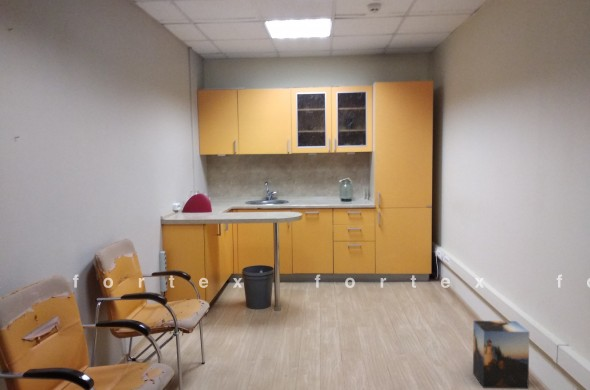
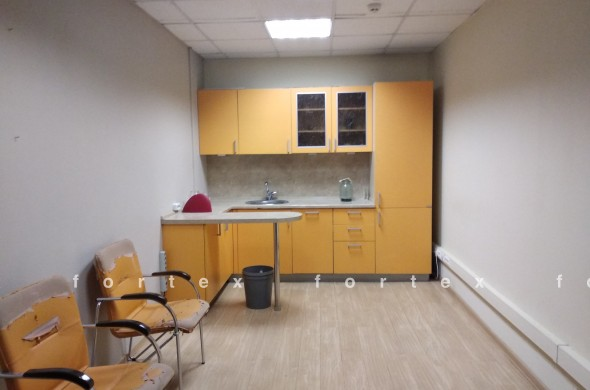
- box (500, 353)
